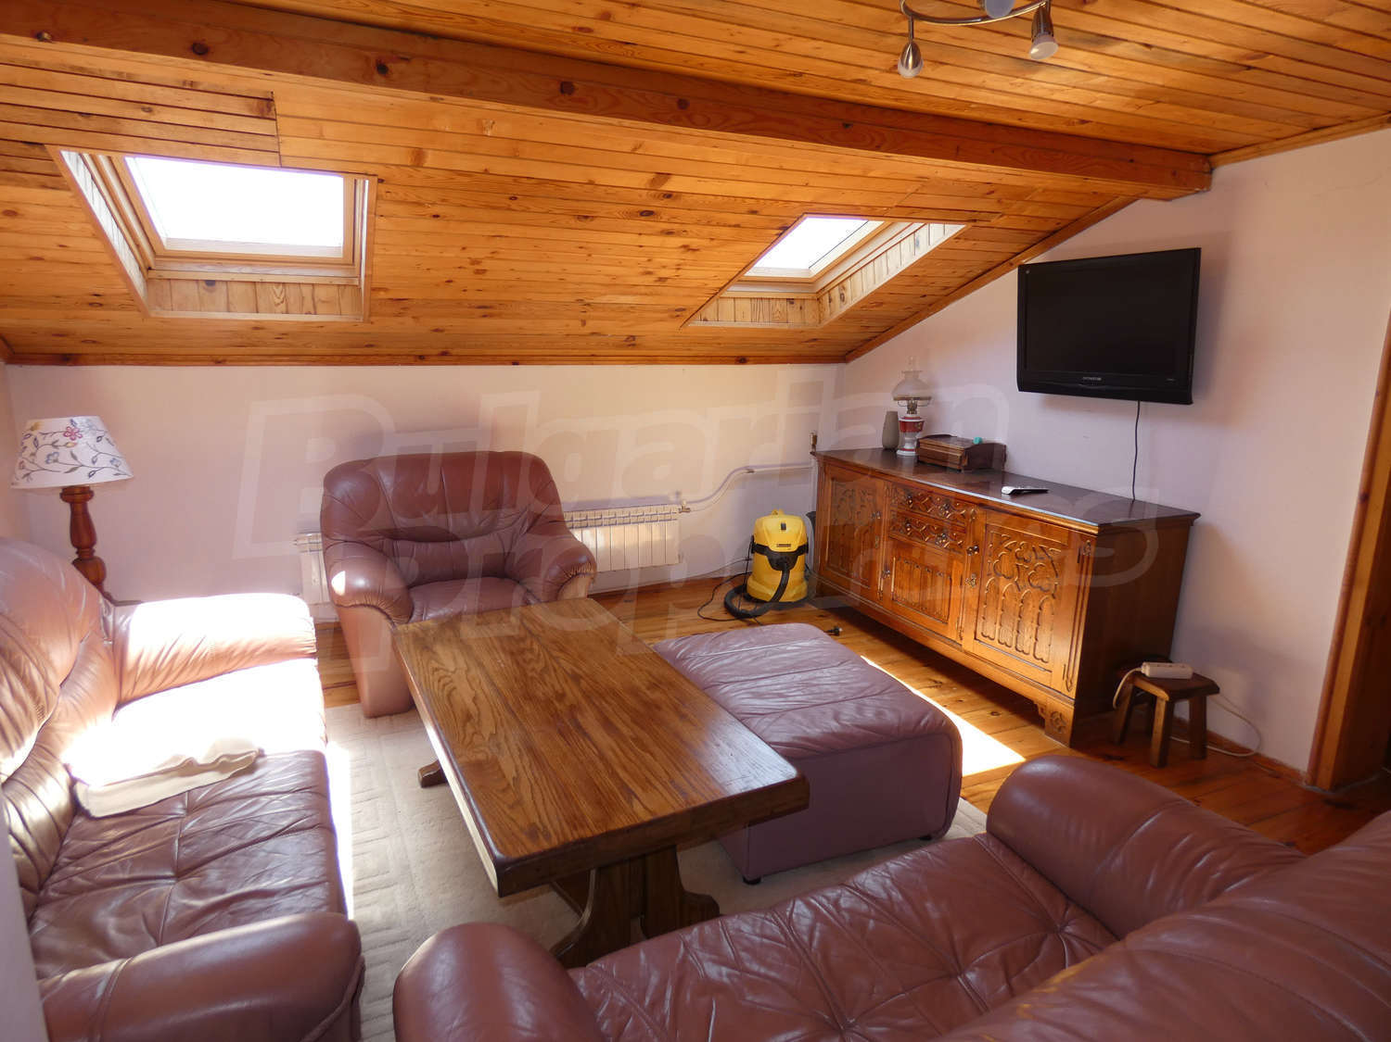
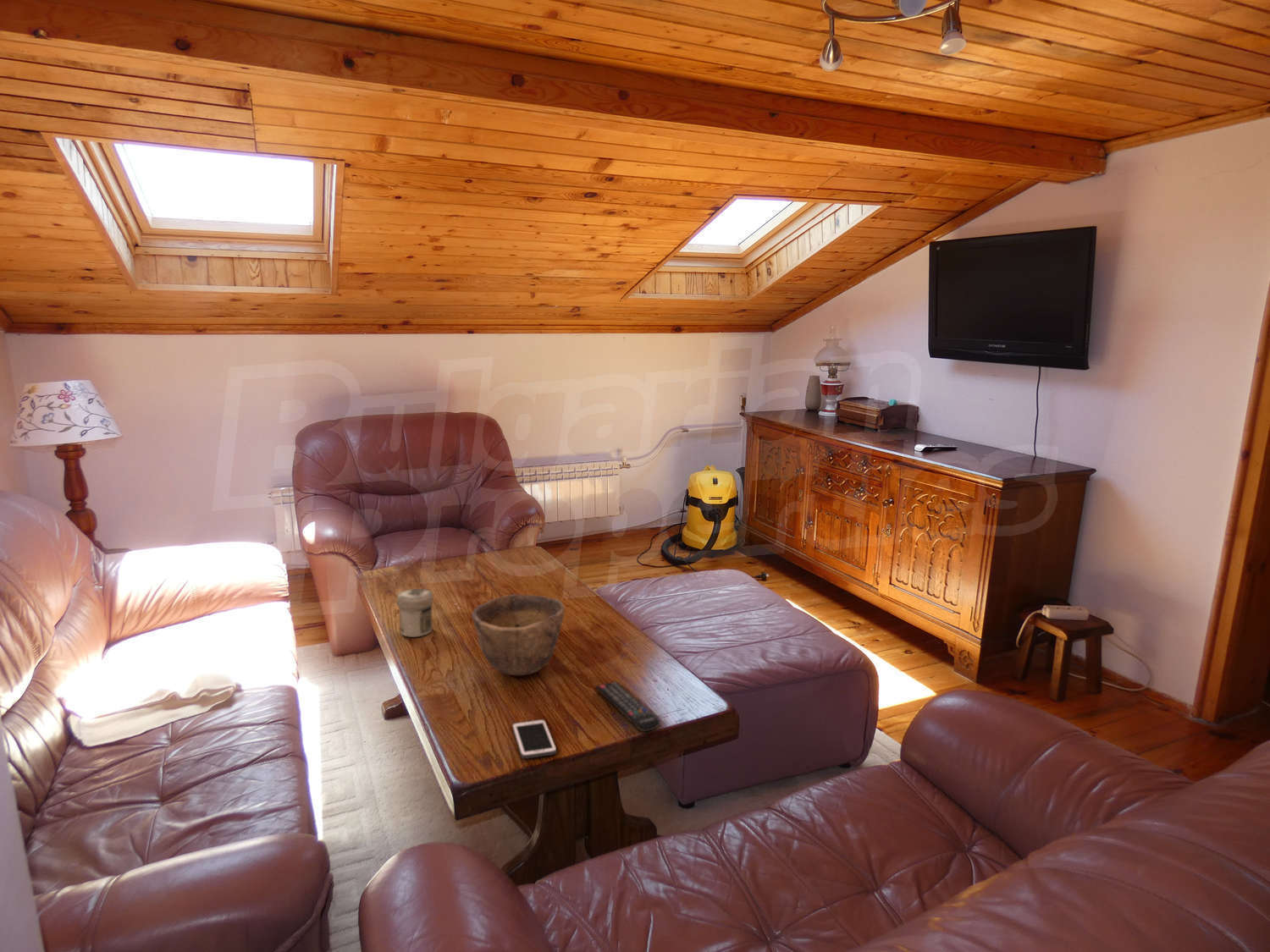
+ remote control (626, 704)
+ bowl (519, 639)
+ jar (415, 612)
+ cell phone (533, 738)
